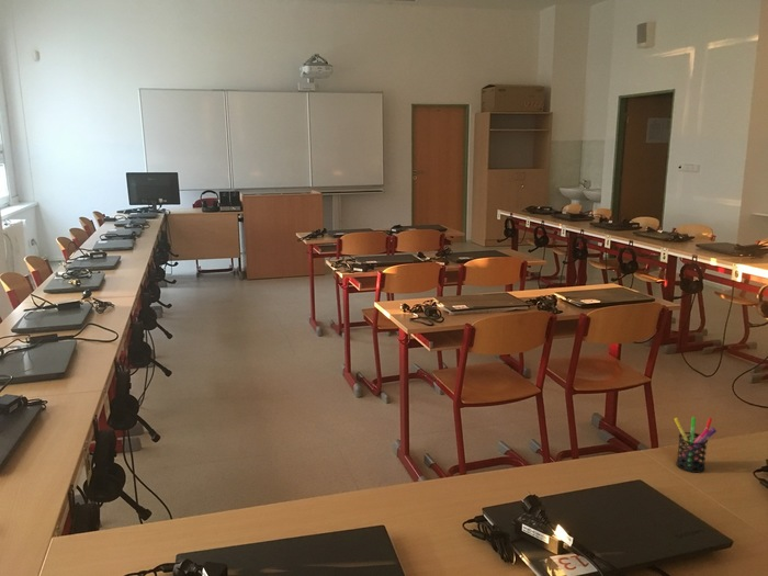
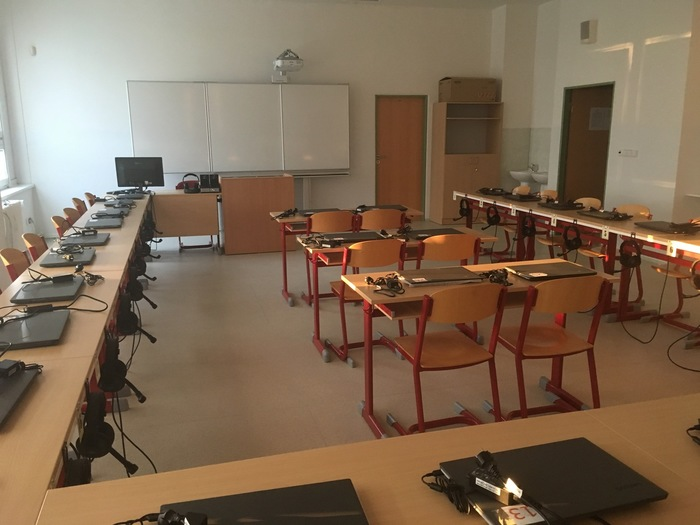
- pen holder (693, 440)
